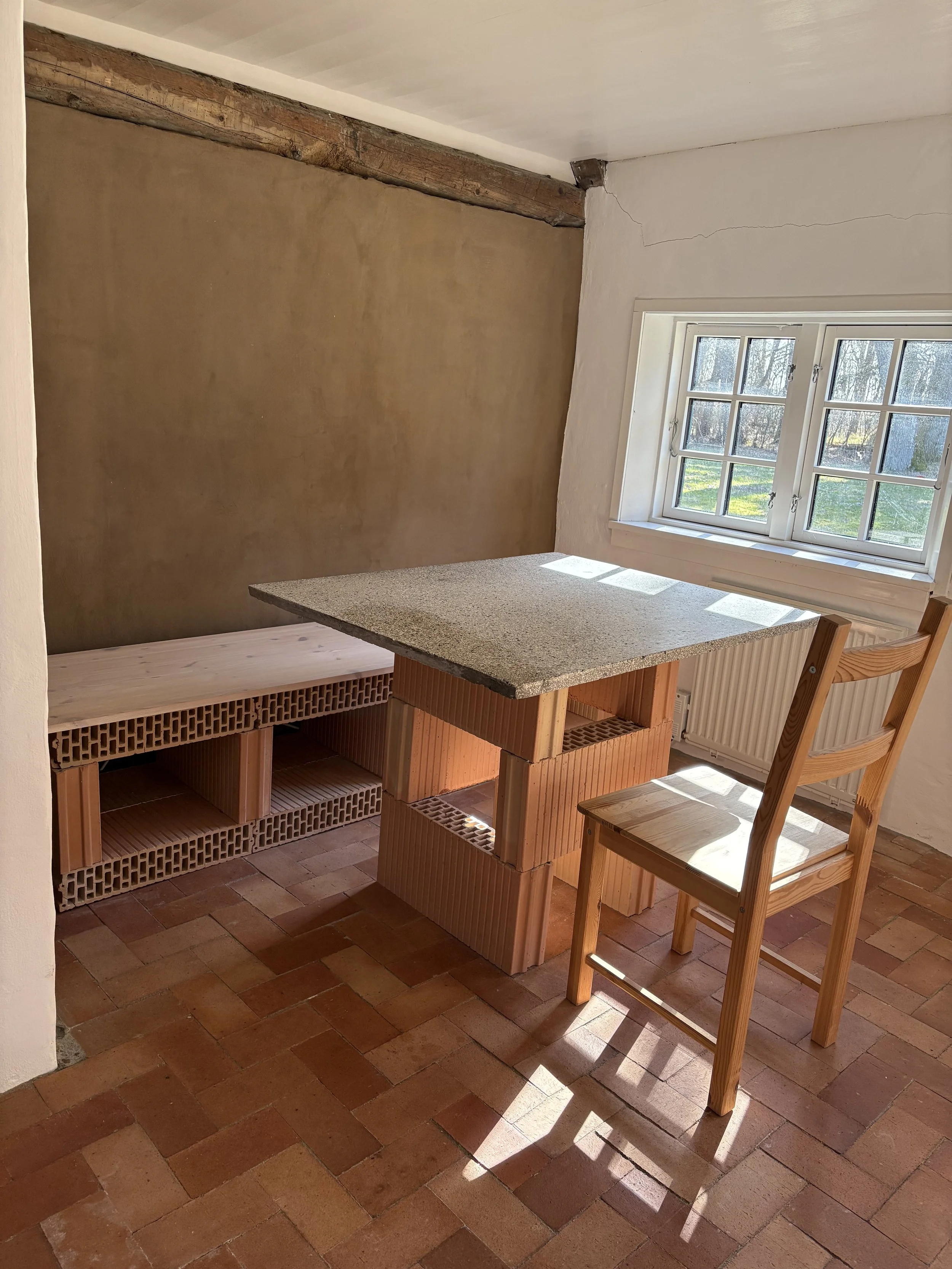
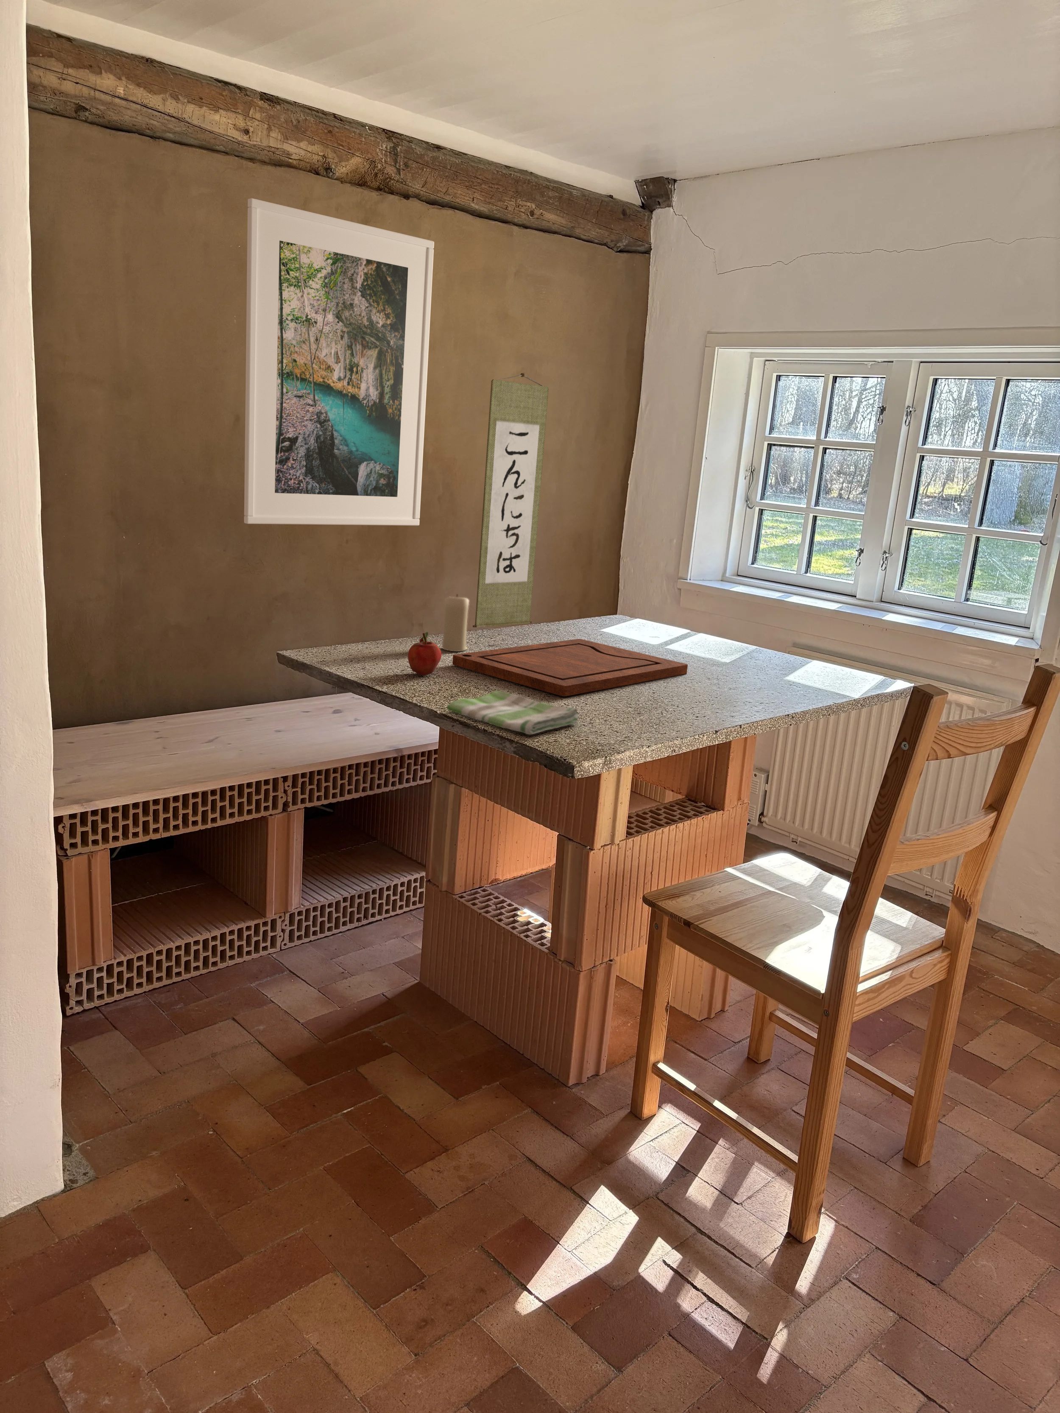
+ dish towel (513, 709)
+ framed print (342, 377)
+ candle (457, 621)
+ cutting board (572, 665)
+ wall scroll (512, 502)
+ fruit (424, 652)
